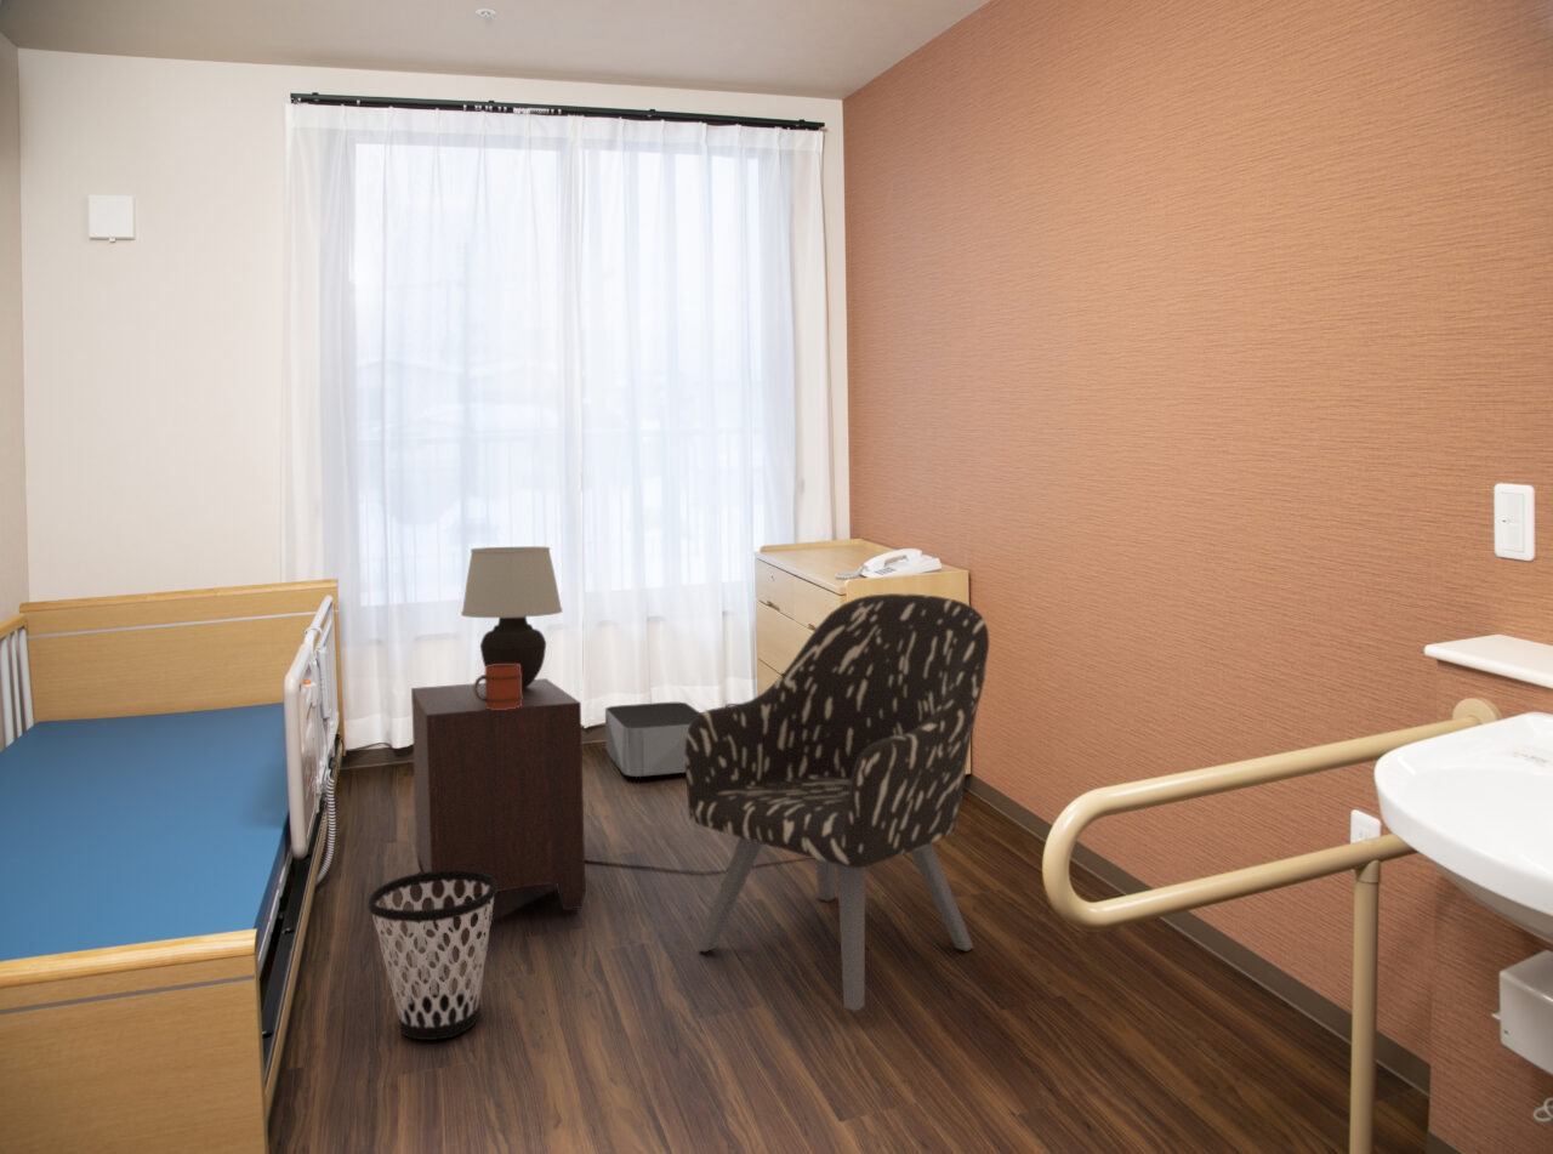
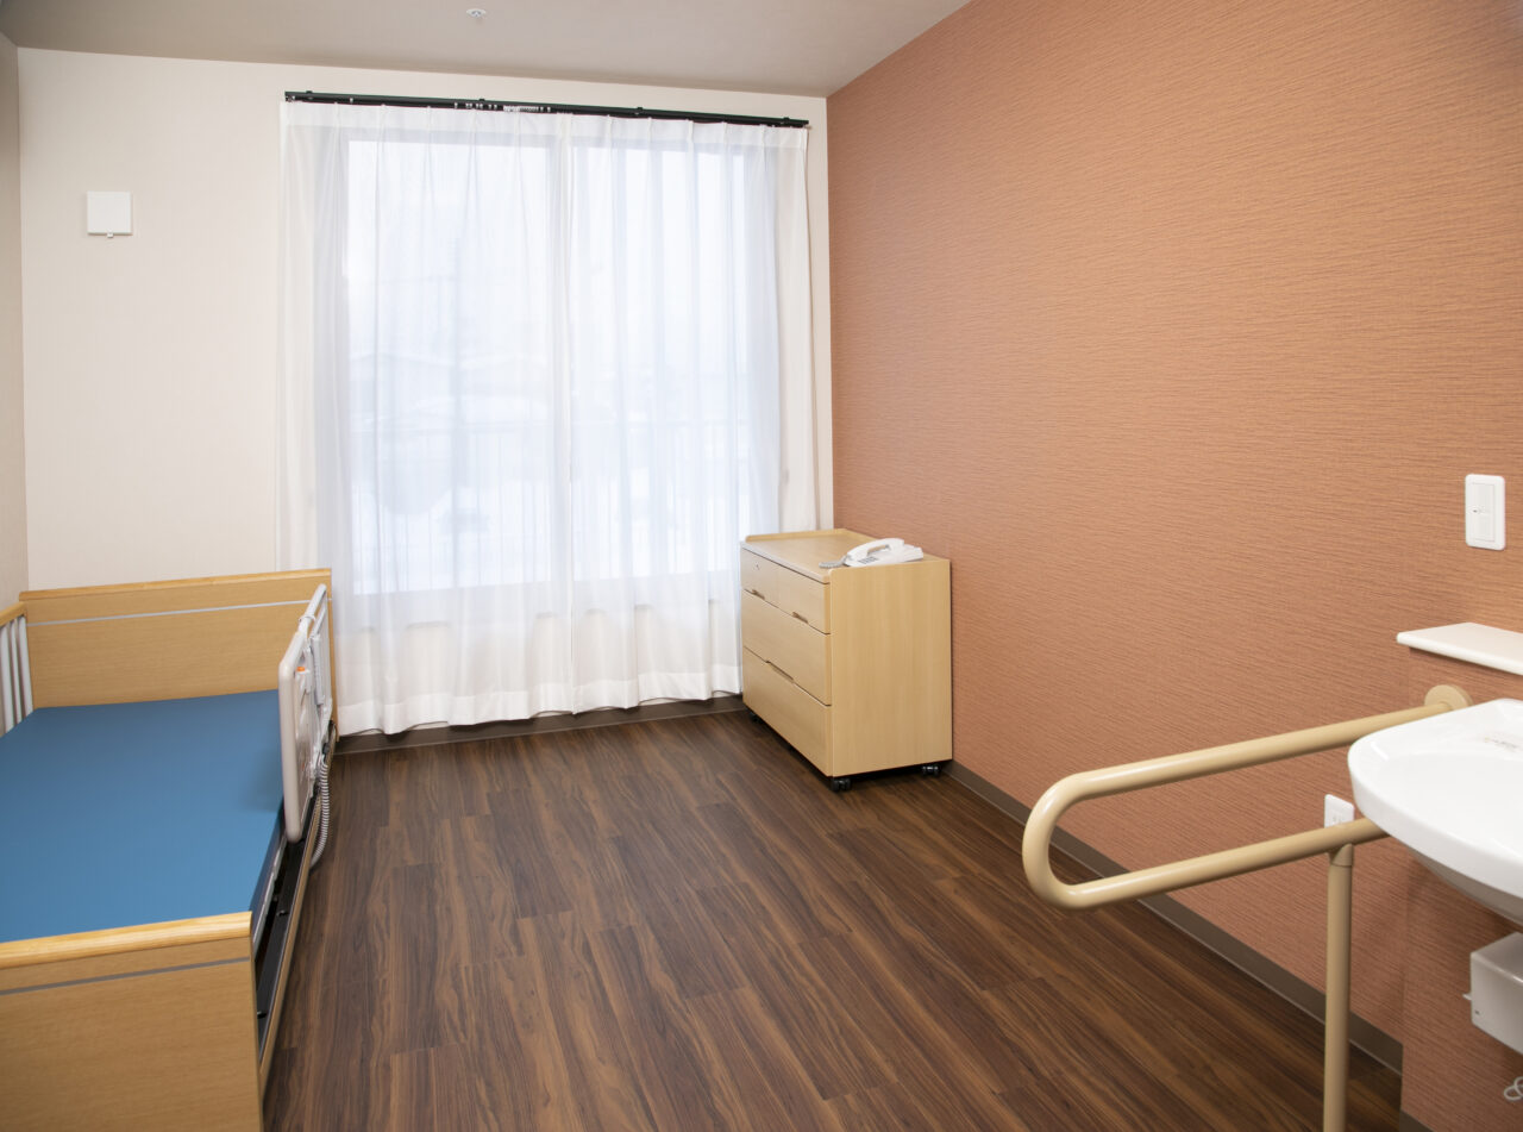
- wastebasket (434, 956)
- table lamp (512, 616)
- mug (497, 686)
- storage bin (656, 737)
- nightstand (497, 792)
- armchair (846, 773)
